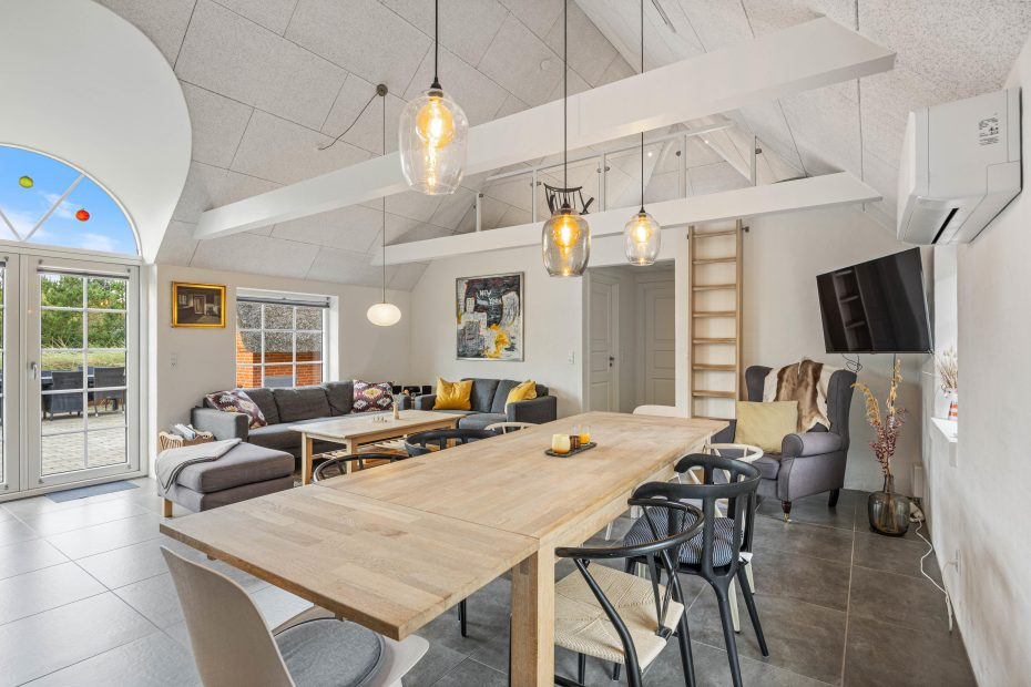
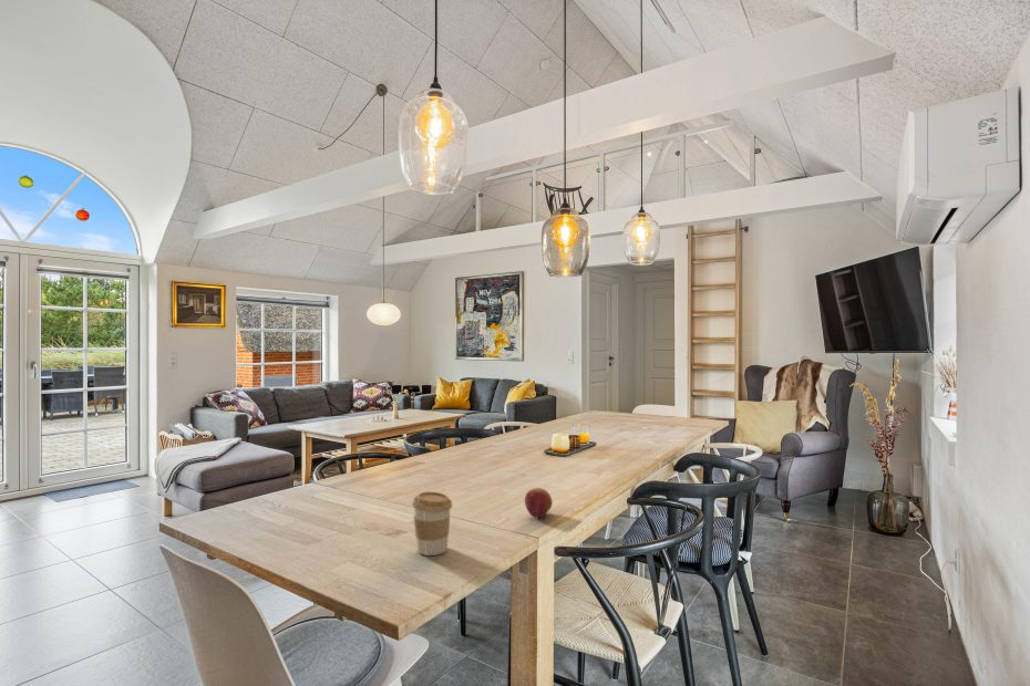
+ coffee cup (432, 521)
+ fruit (538, 501)
